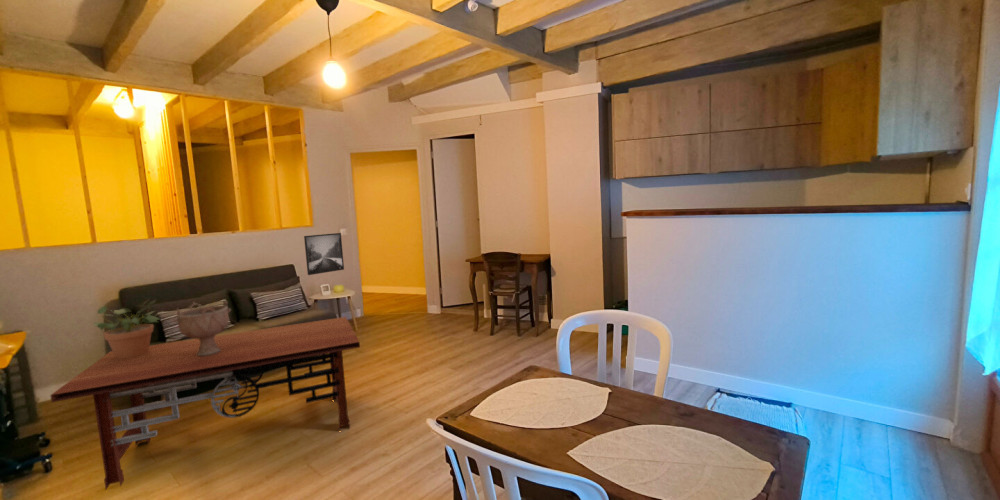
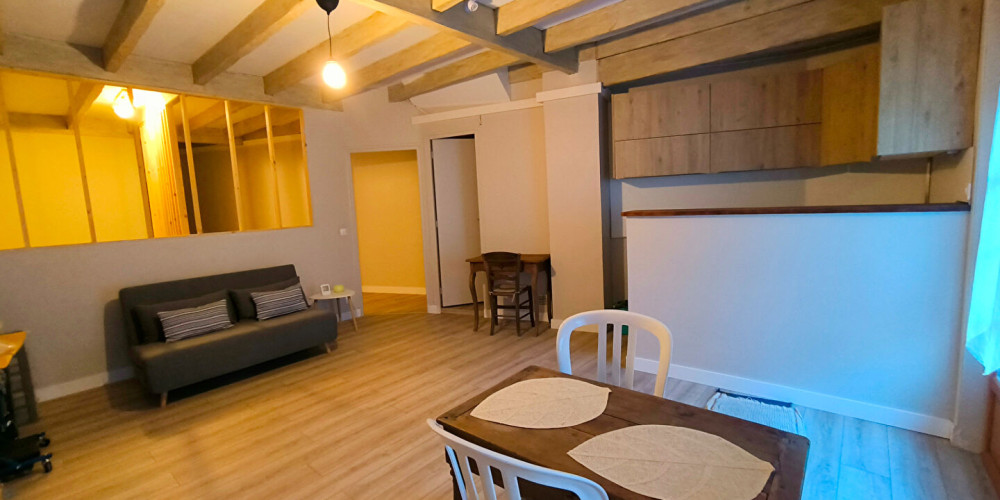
- potted plant (132, 327)
- coffee table (238, 391)
- decorative bowl (204, 328)
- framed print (324, 253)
